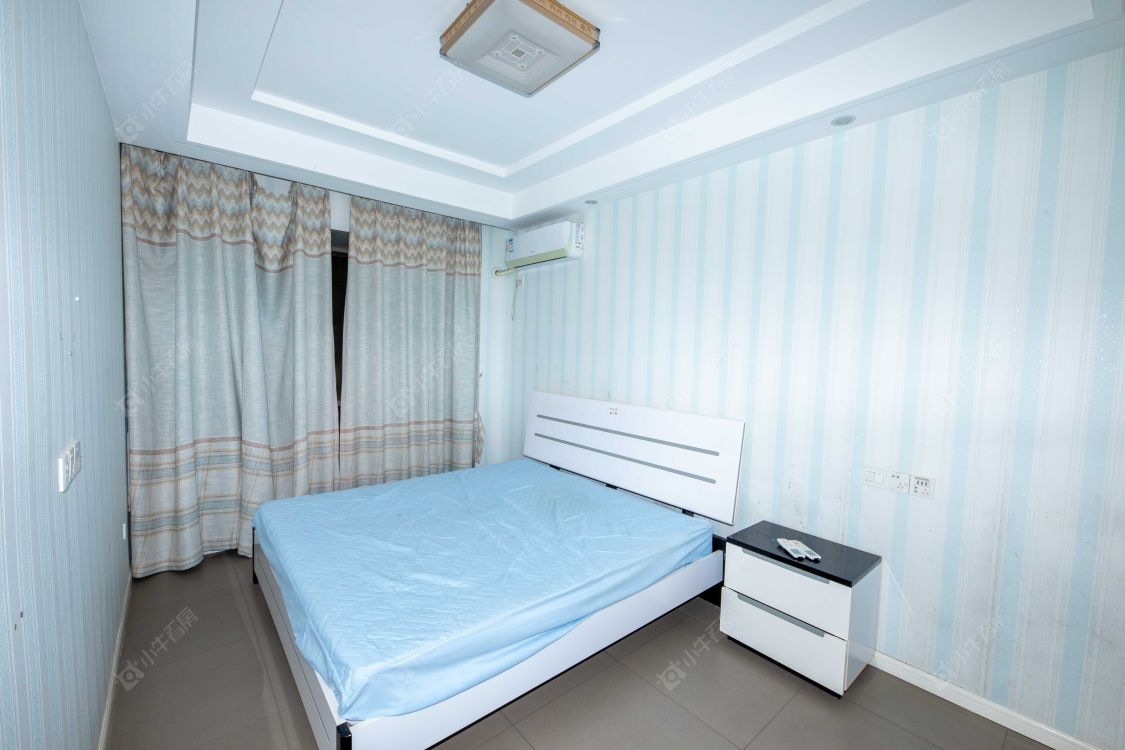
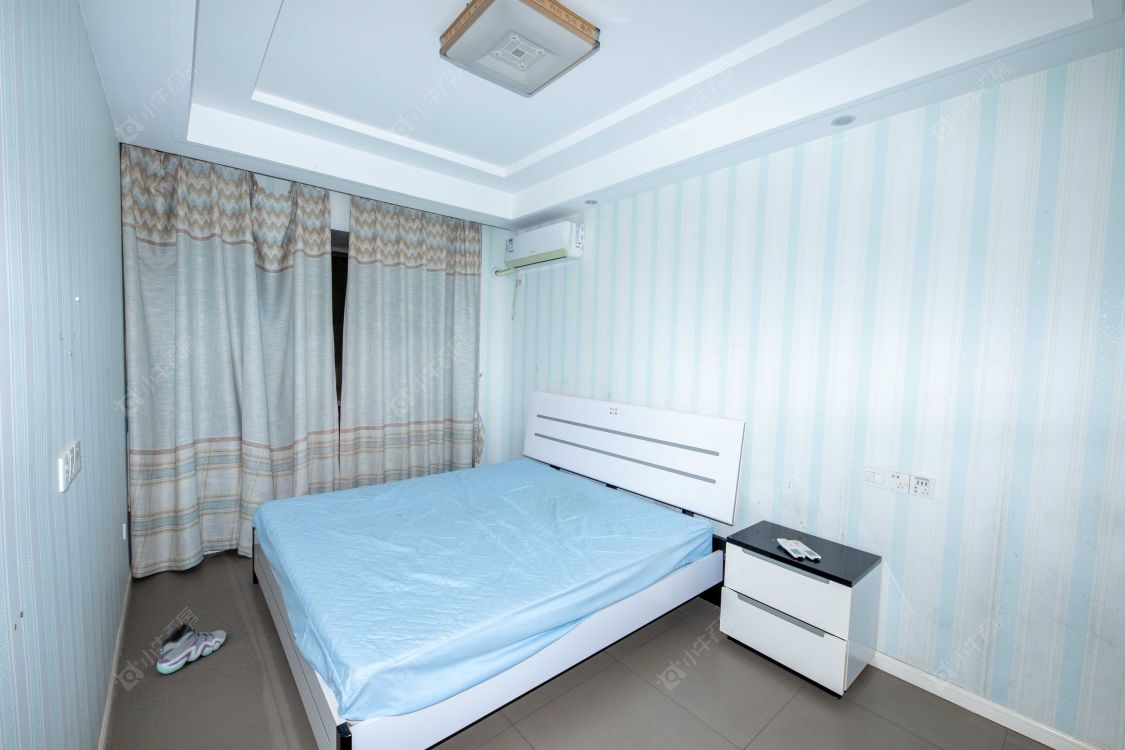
+ sneaker (194, 635)
